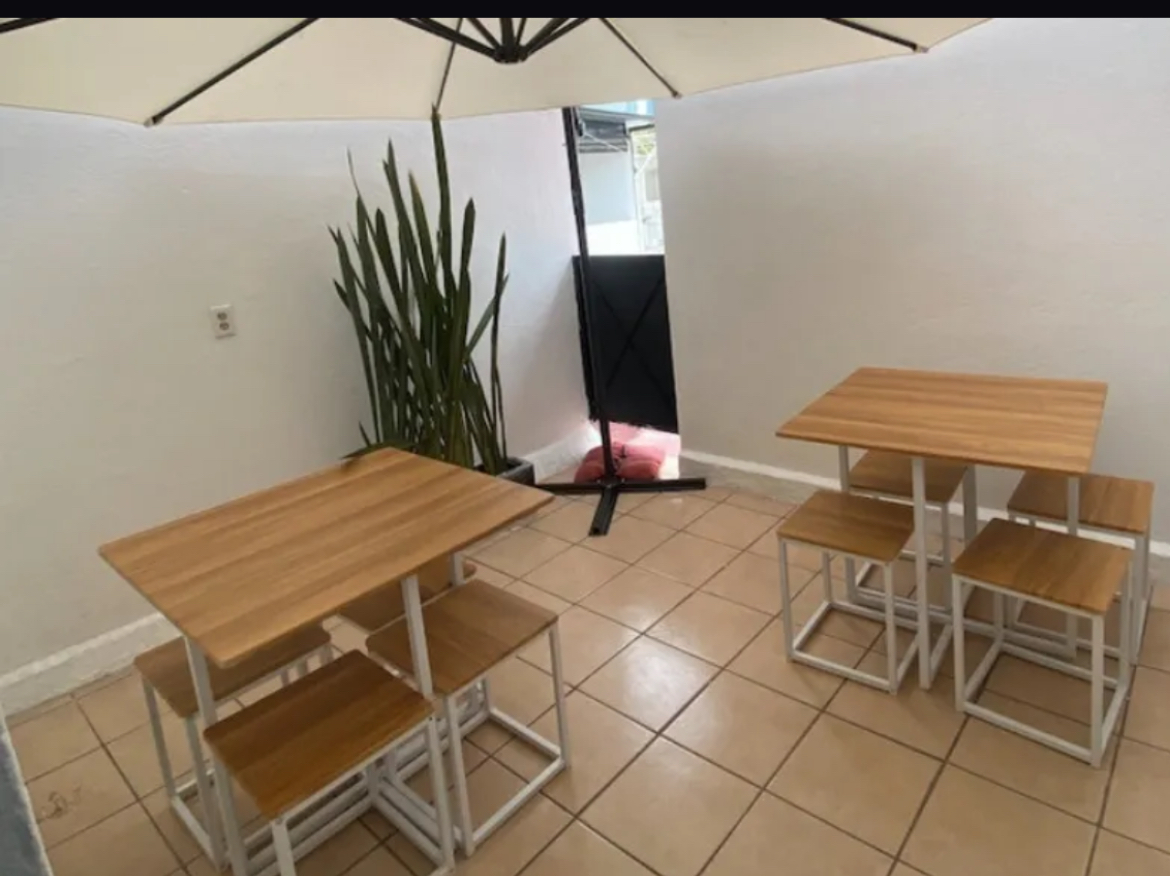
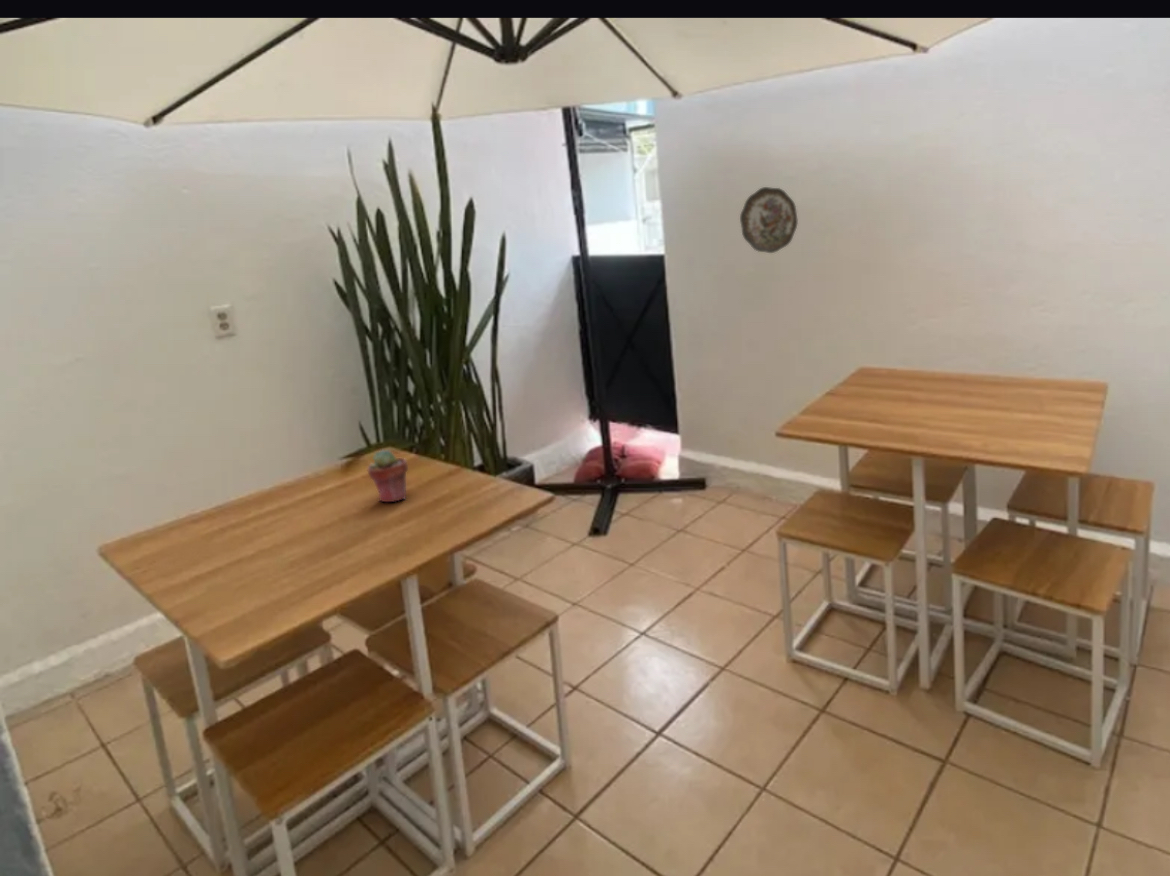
+ potted succulent (388, 473)
+ decorative plate (769, 220)
